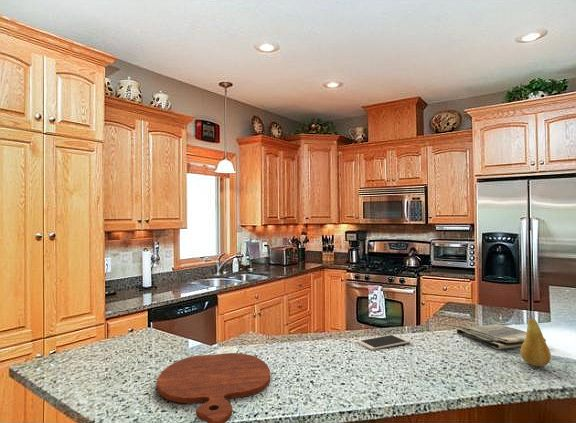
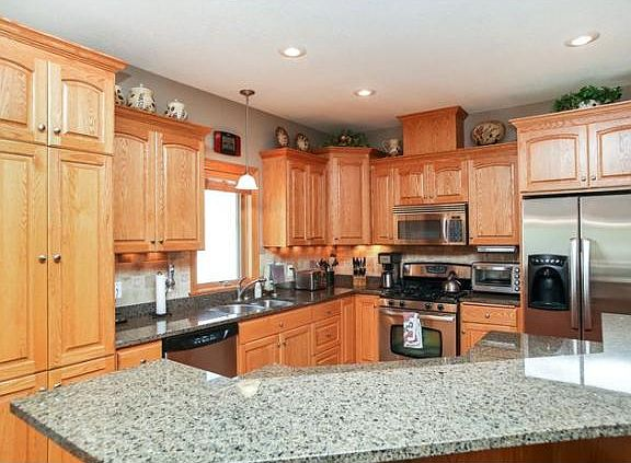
- cutting board (215, 383)
- fruit (535, 342)
- dish towel (498, 333)
- smartphone (383, 342)
